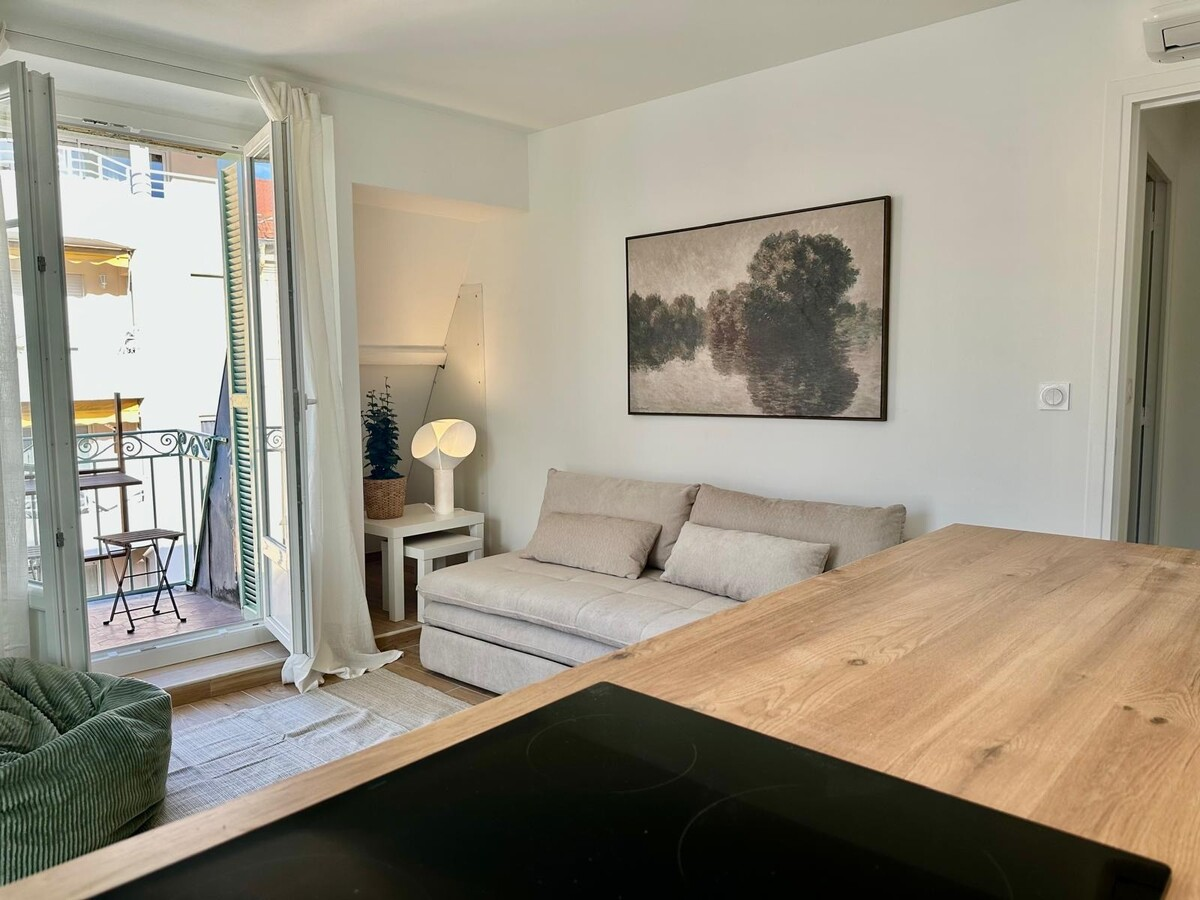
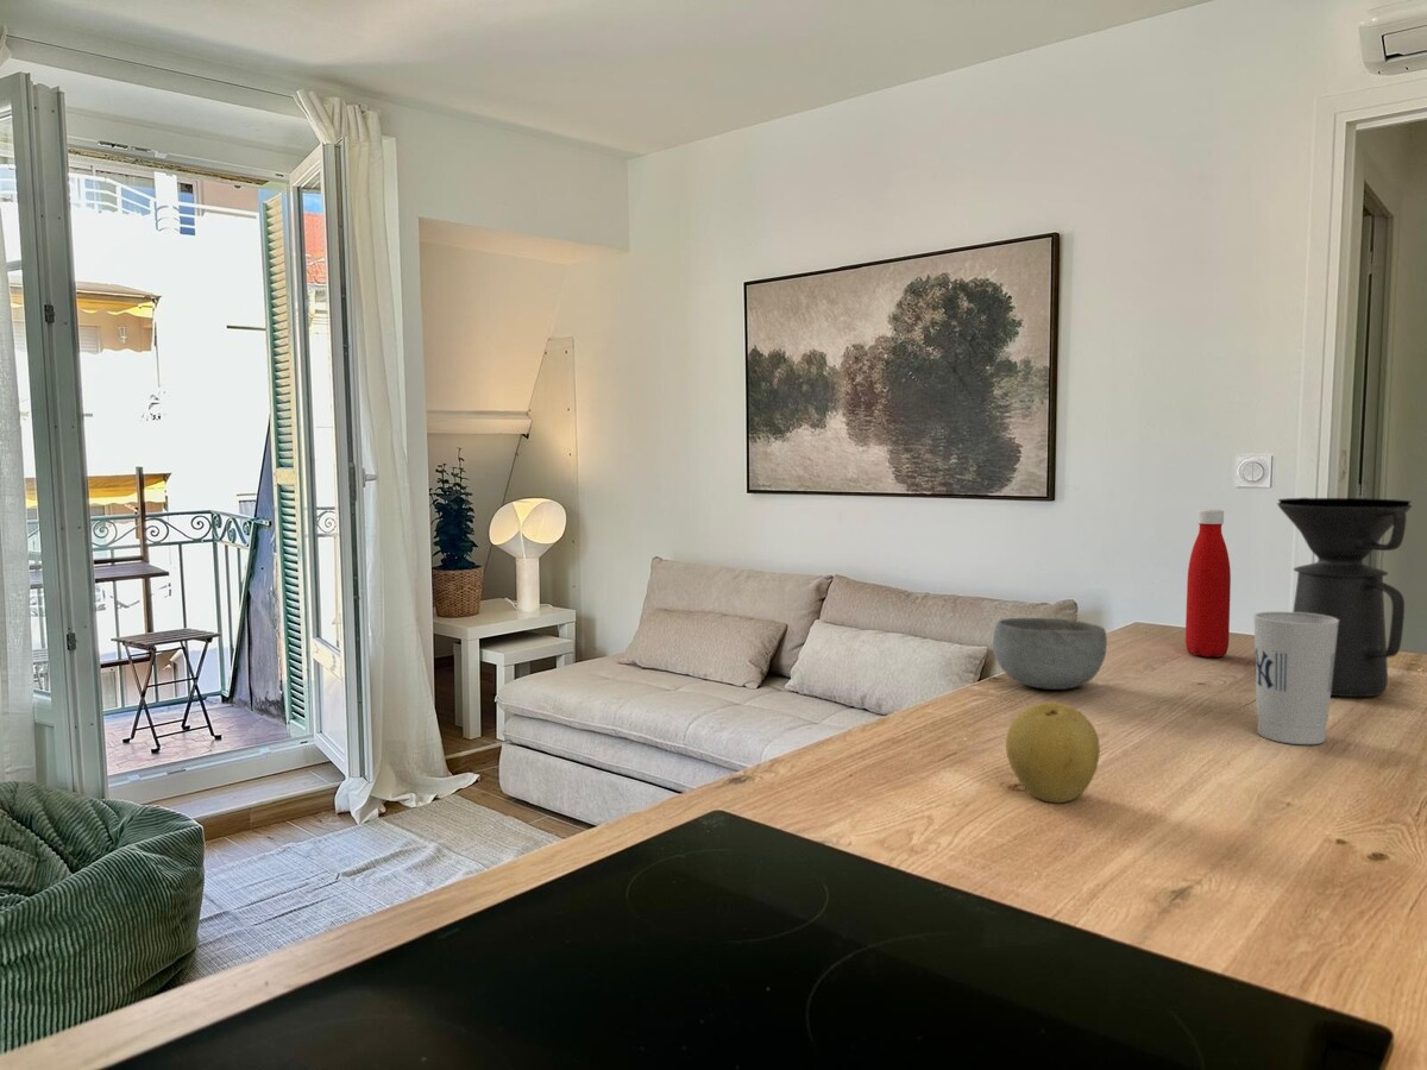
+ cup (1293, 676)
+ fruit (1051, 751)
+ coffee maker (1338, 594)
+ bottle (1208, 581)
+ bowl (1049, 655)
